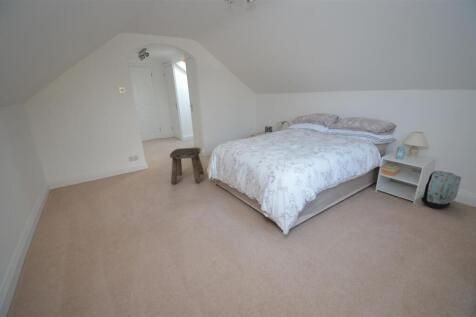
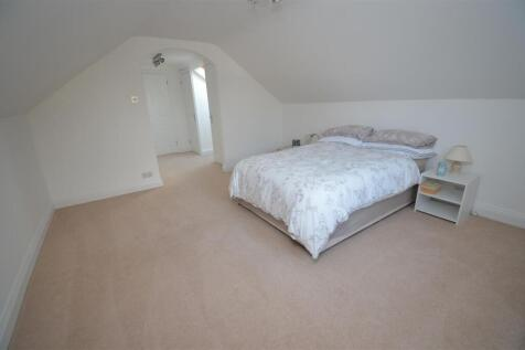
- stool (181, 165)
- backpack (441, 188)
